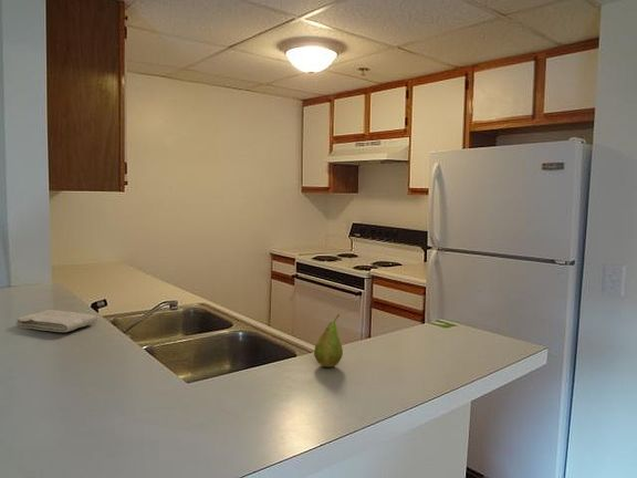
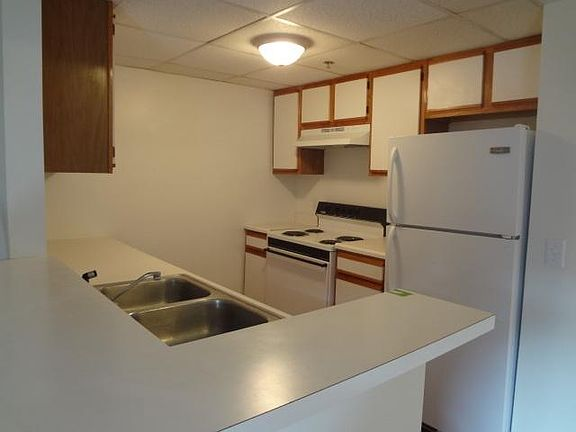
- washcloth (56, 320)
- fruit (328, 340)
